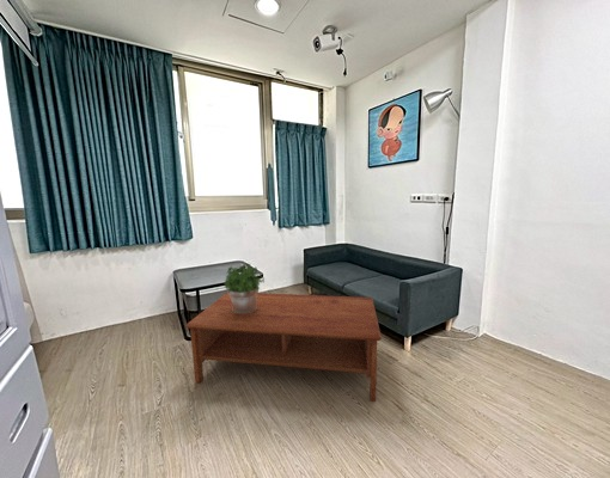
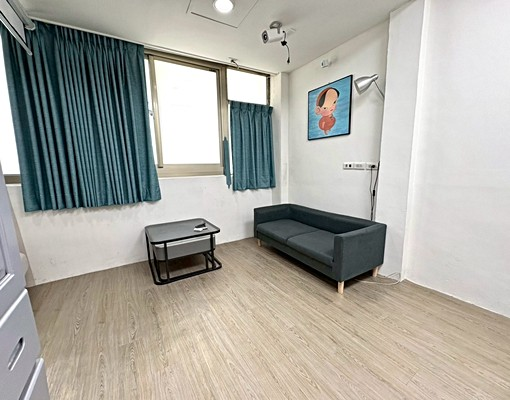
- coffee table (288, 337)
- potted plant (244, 287)
